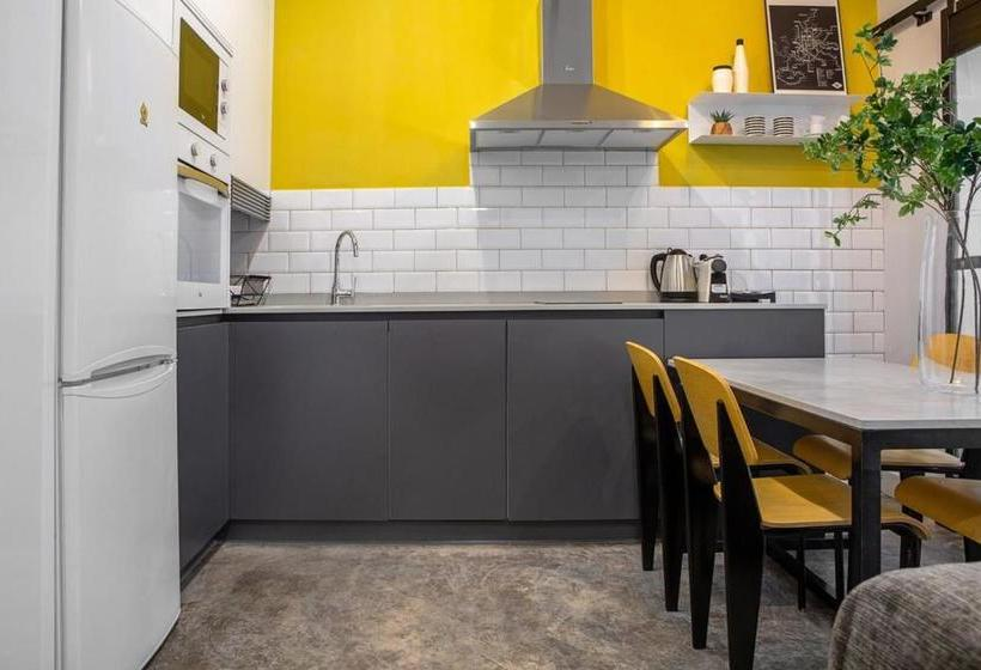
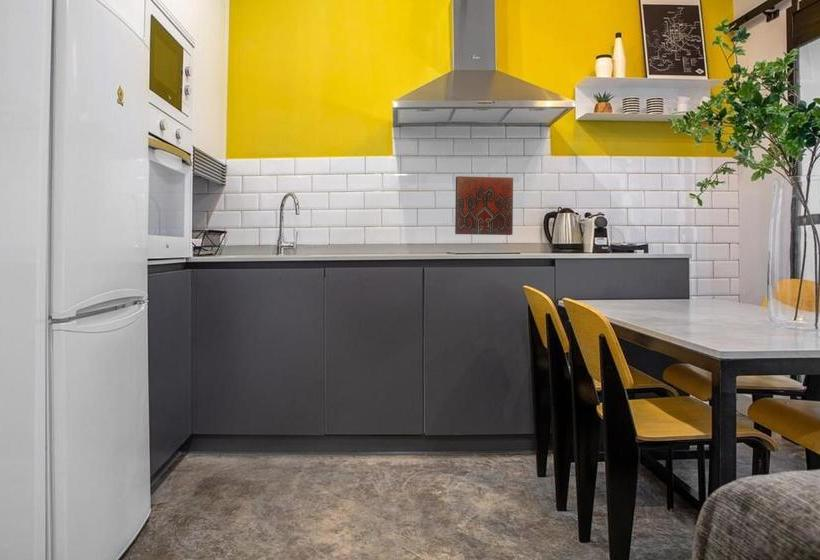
+ decorative tile (484, 205)
